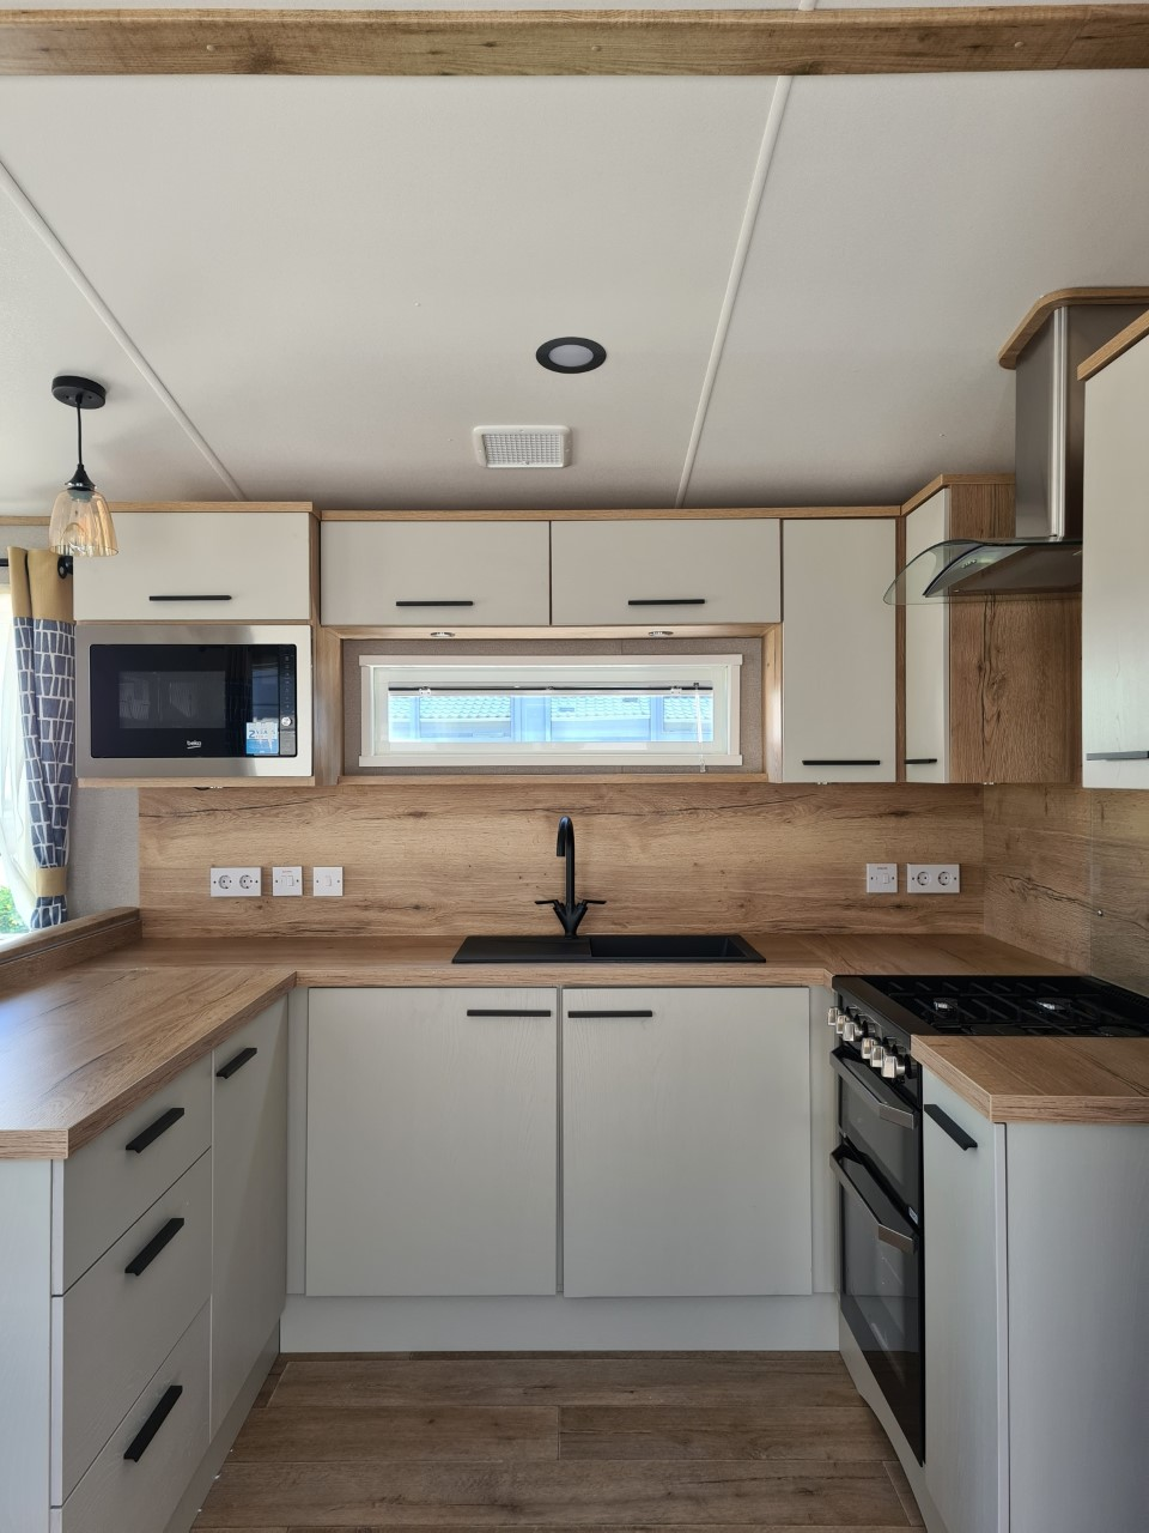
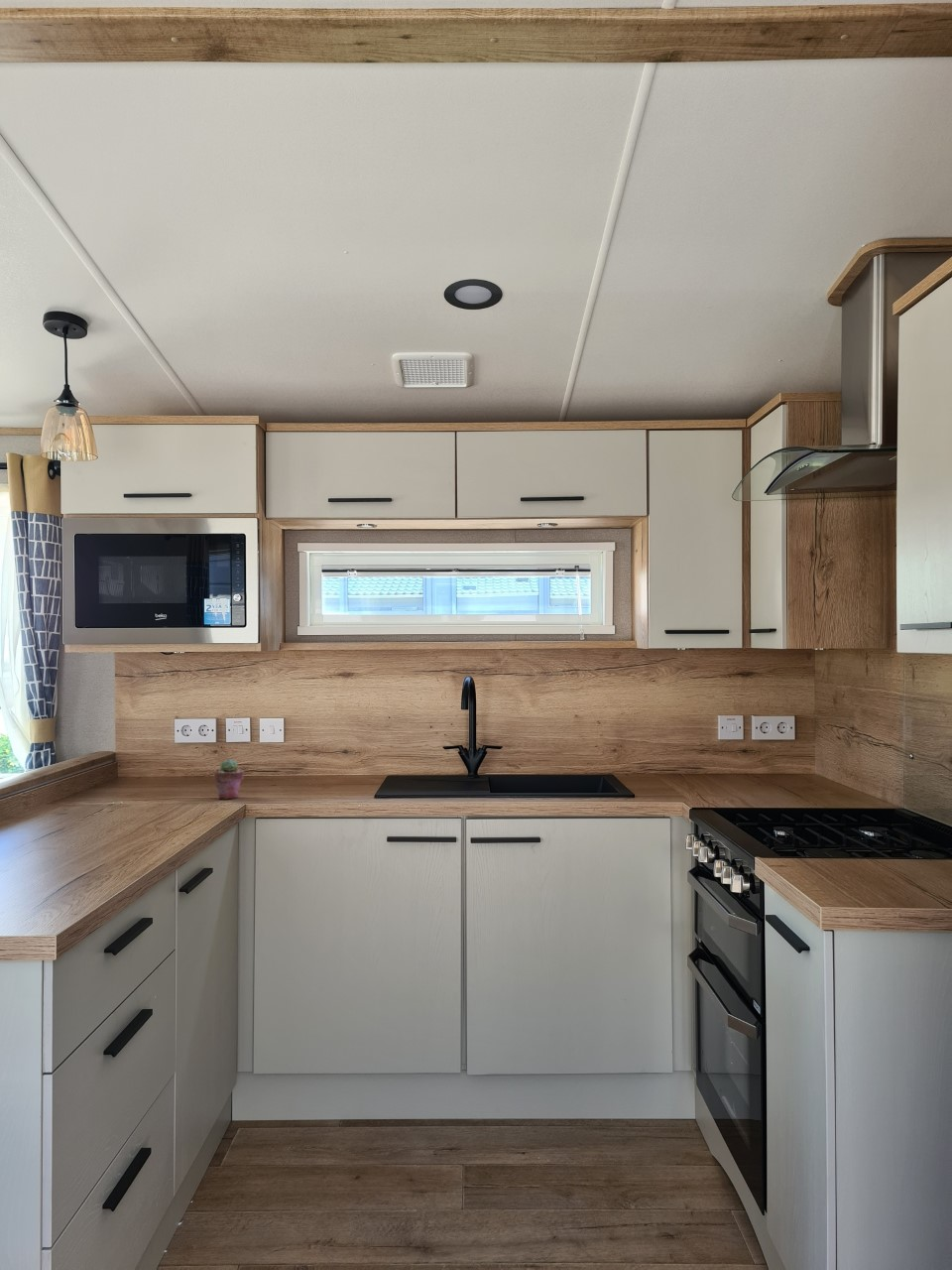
+ potted succulent (228, 778)
